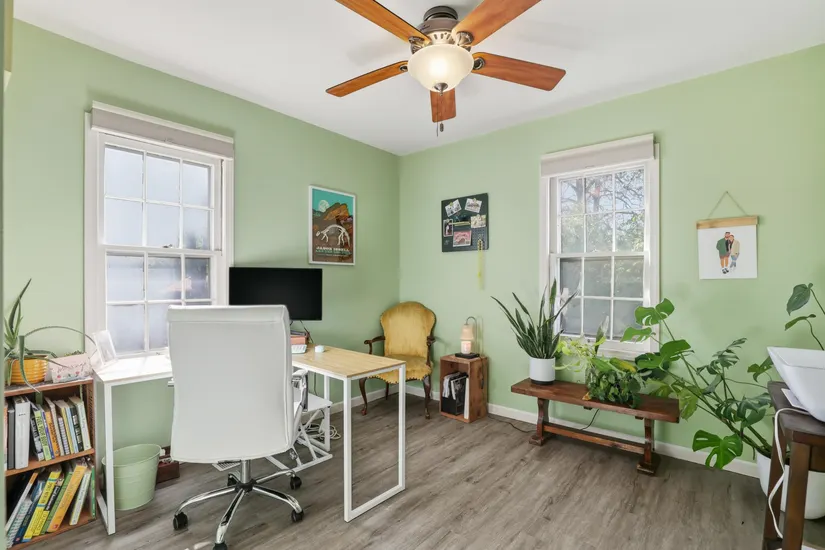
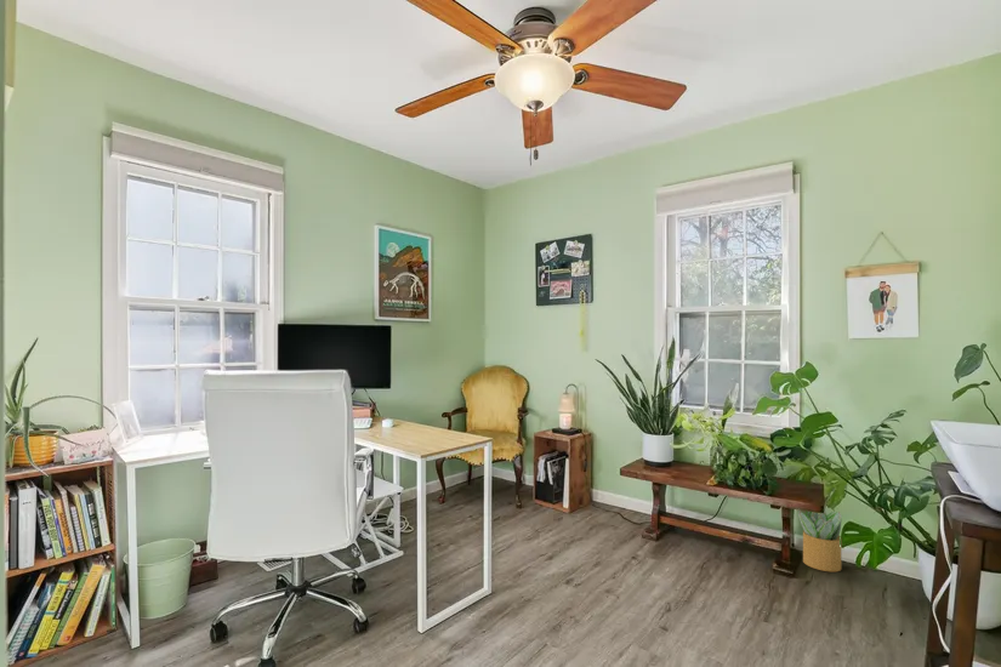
+ potted plant (818, 536)
